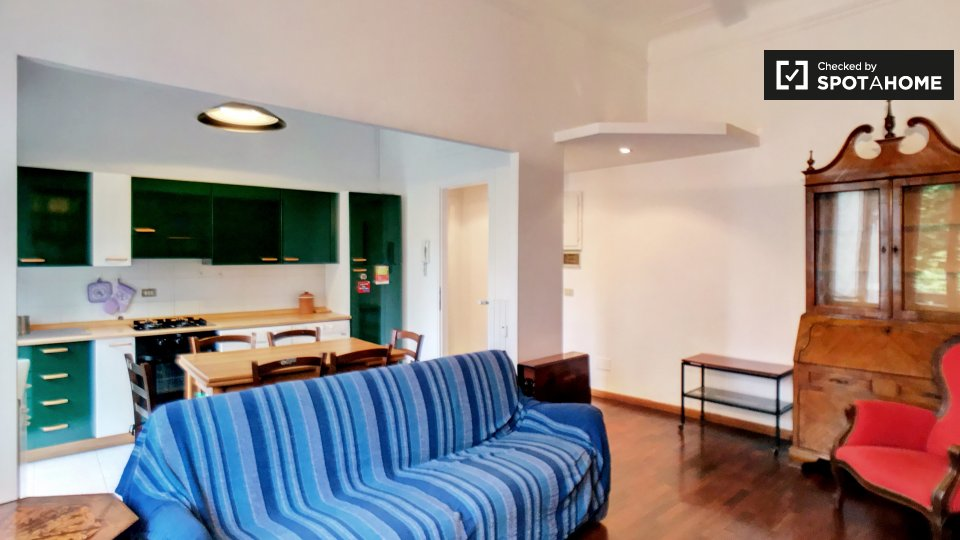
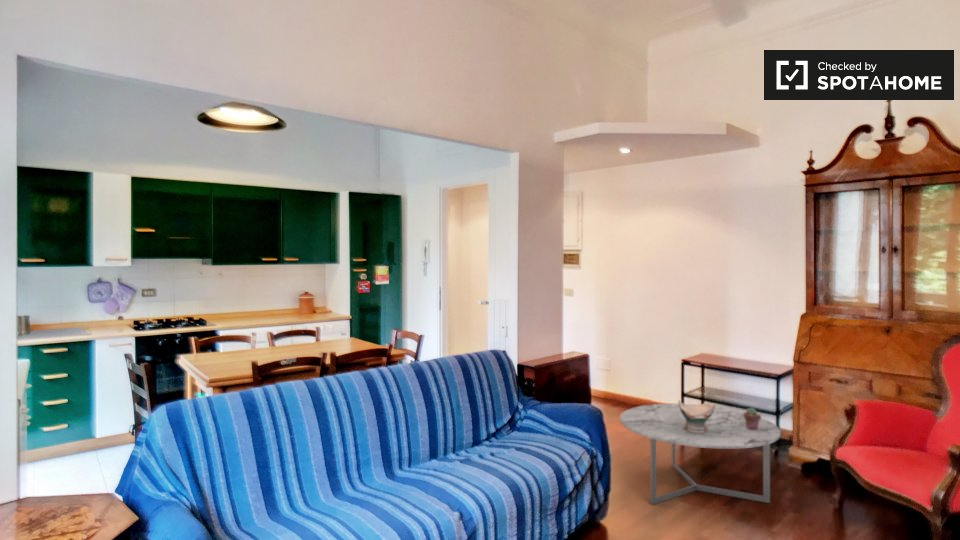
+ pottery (696, 415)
+ coffee table (696, 446)
+ potted succulent (752, 417)
